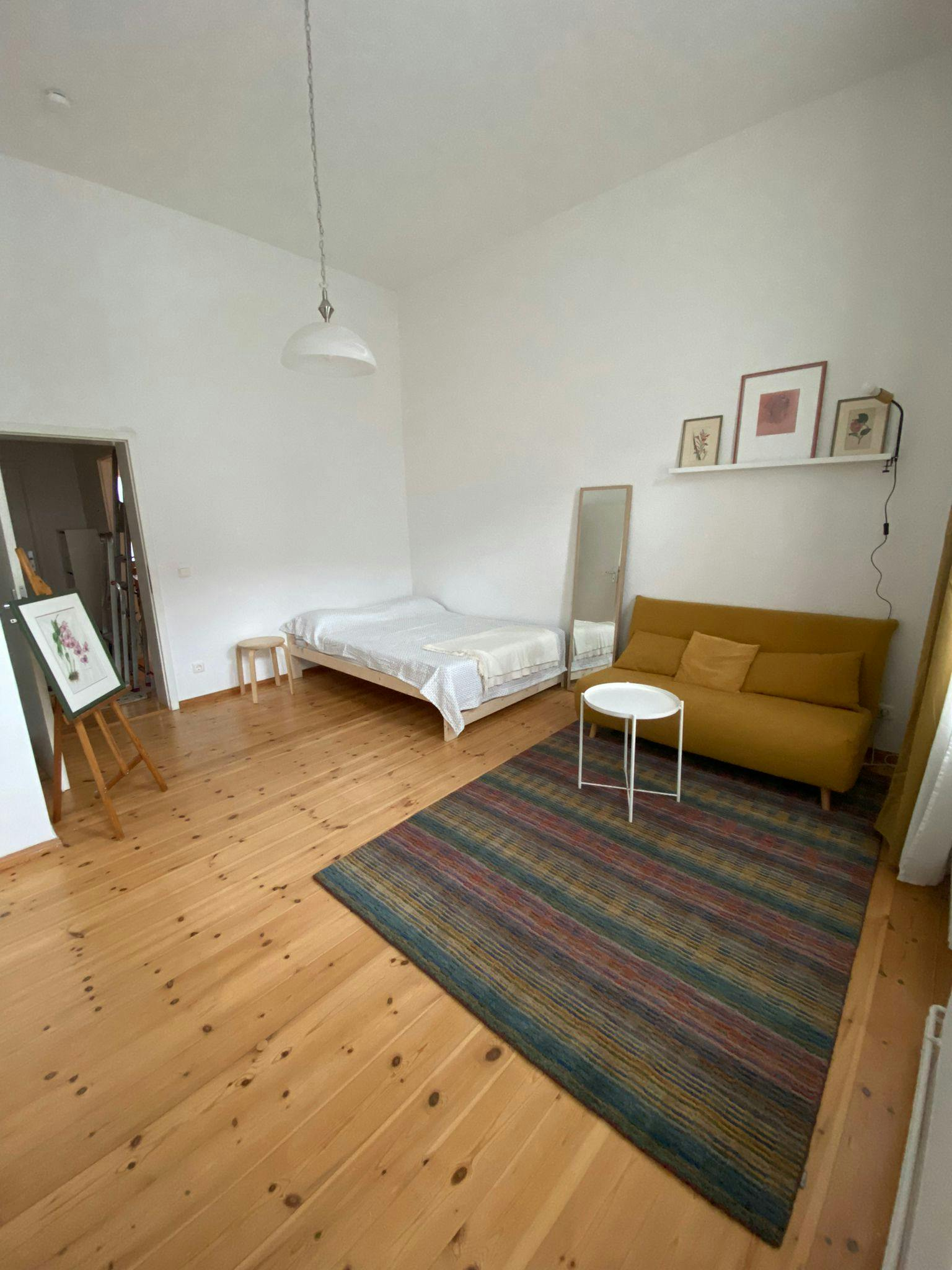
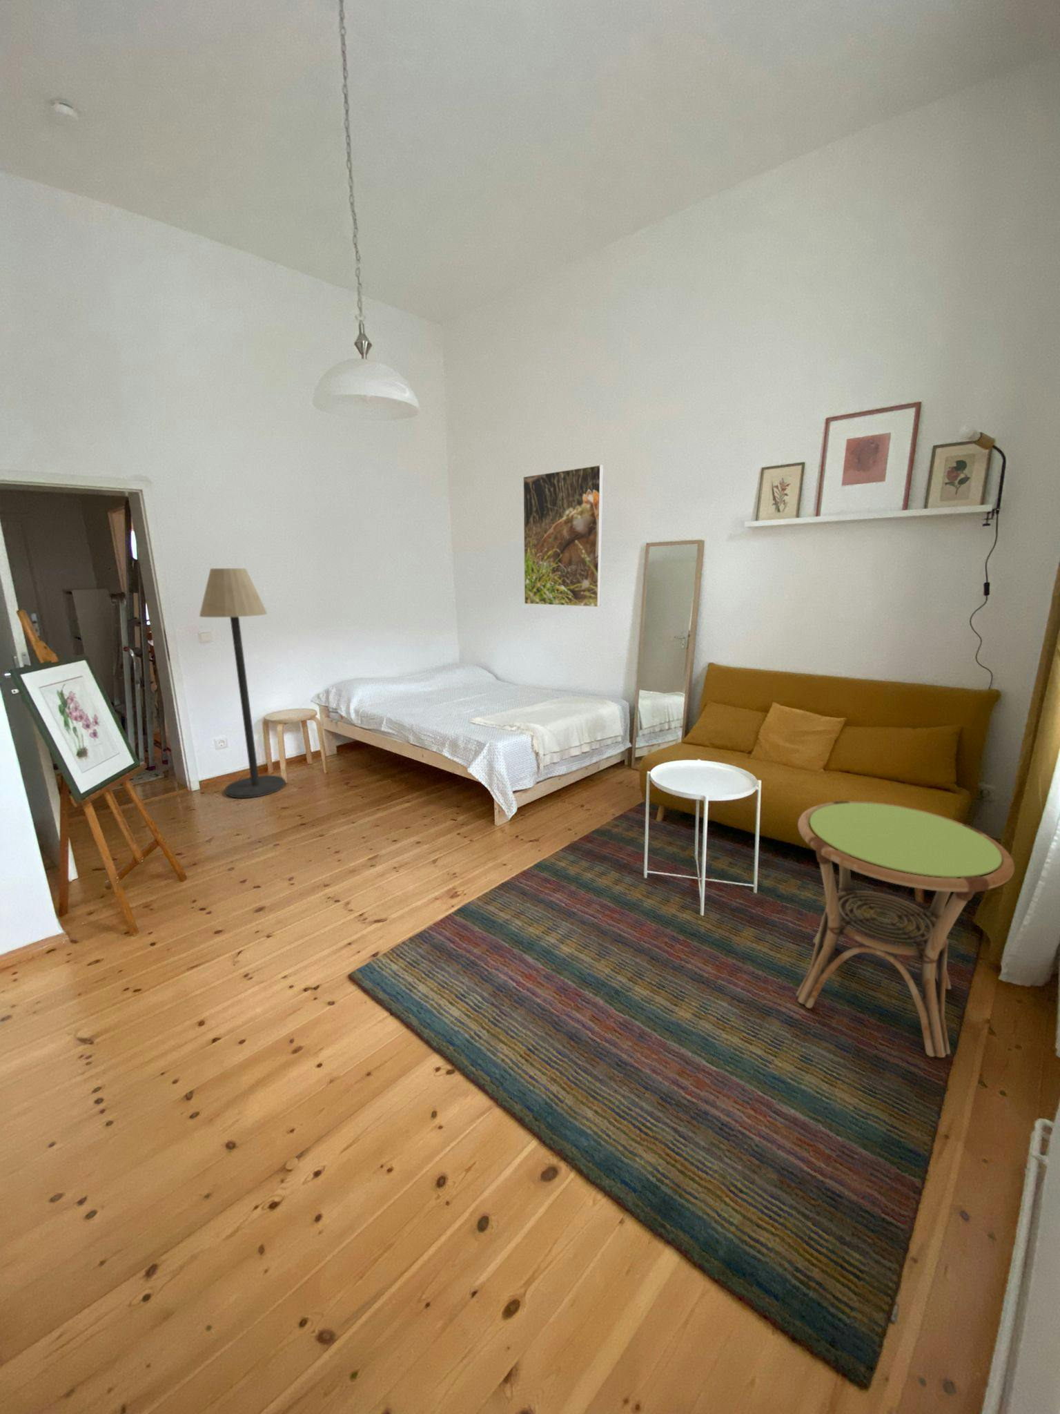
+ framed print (560, 540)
+ floor lamp (243, 683)
+ side table (886, 913)
